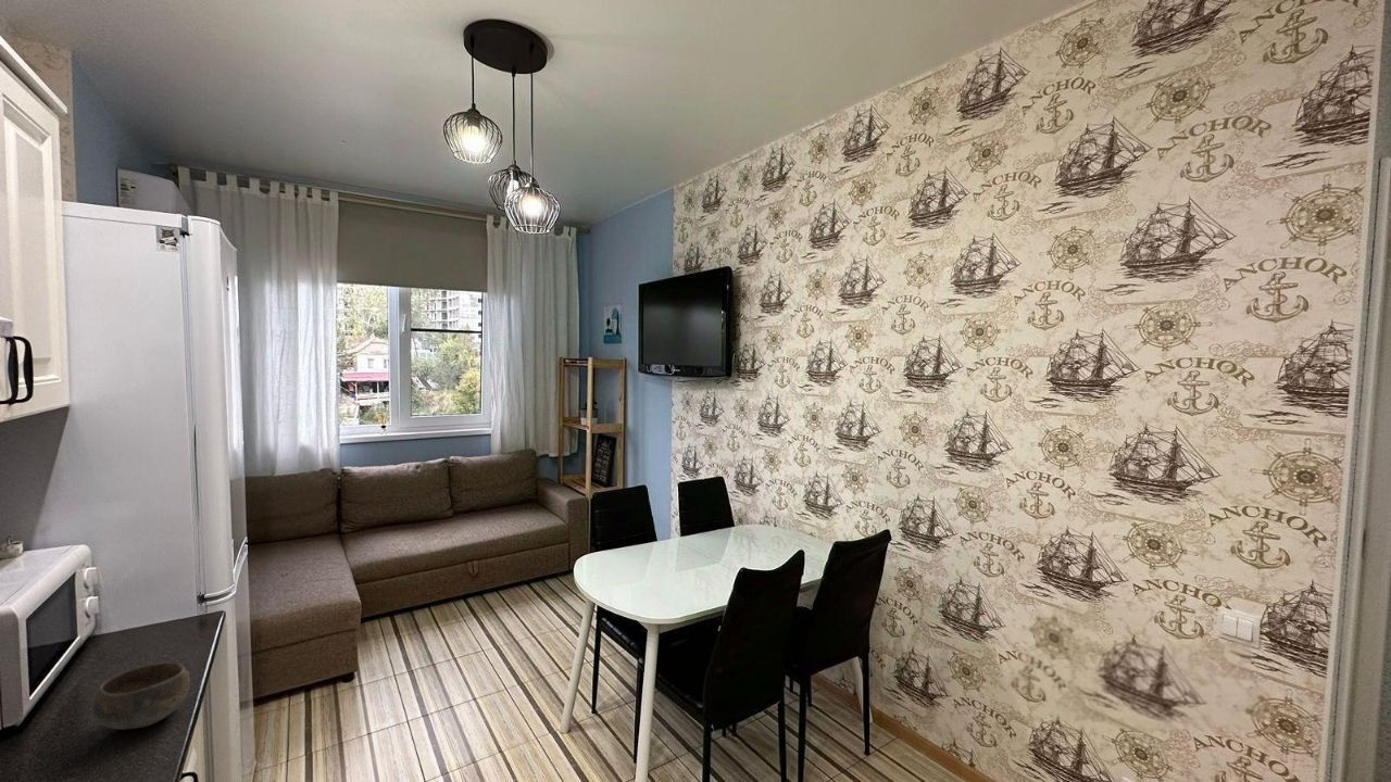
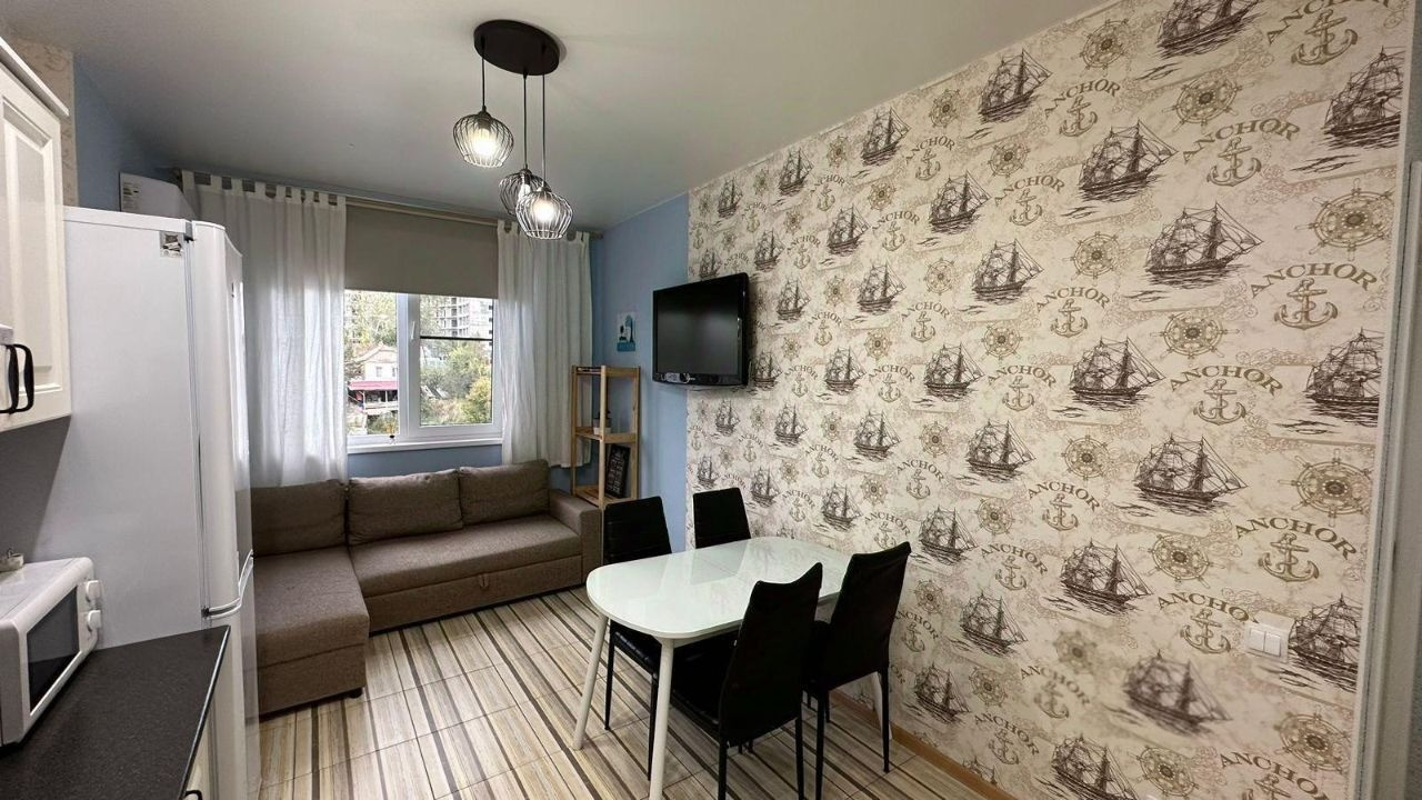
- bowl (140, 698)
